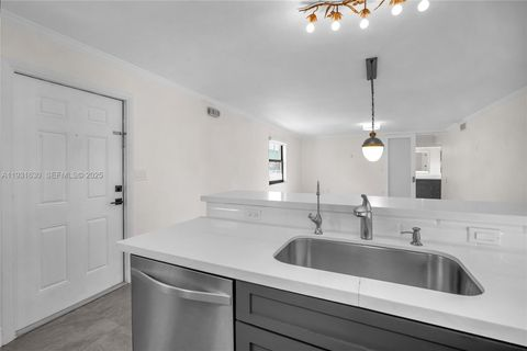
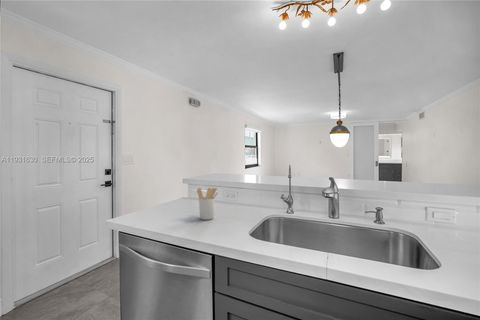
+ utensil holder (208, 202)
